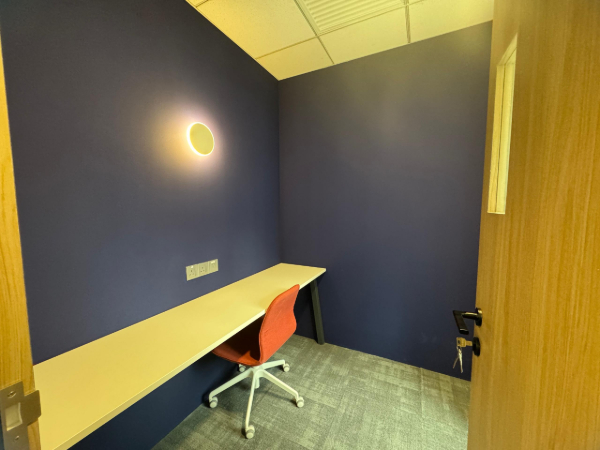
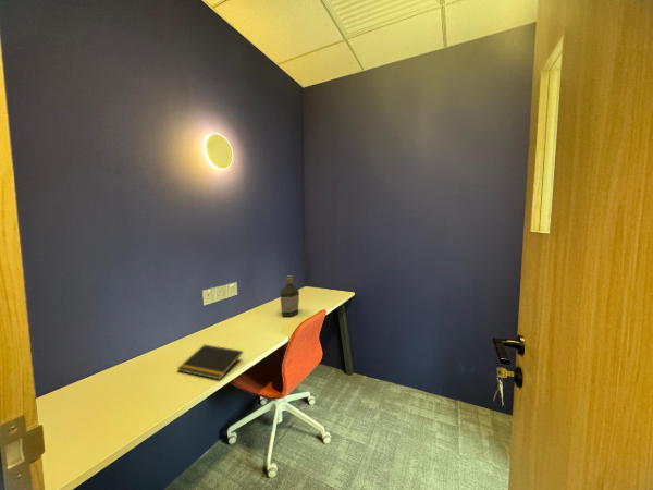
+ notepad (211, 360)
+ bottle (289, 295)
